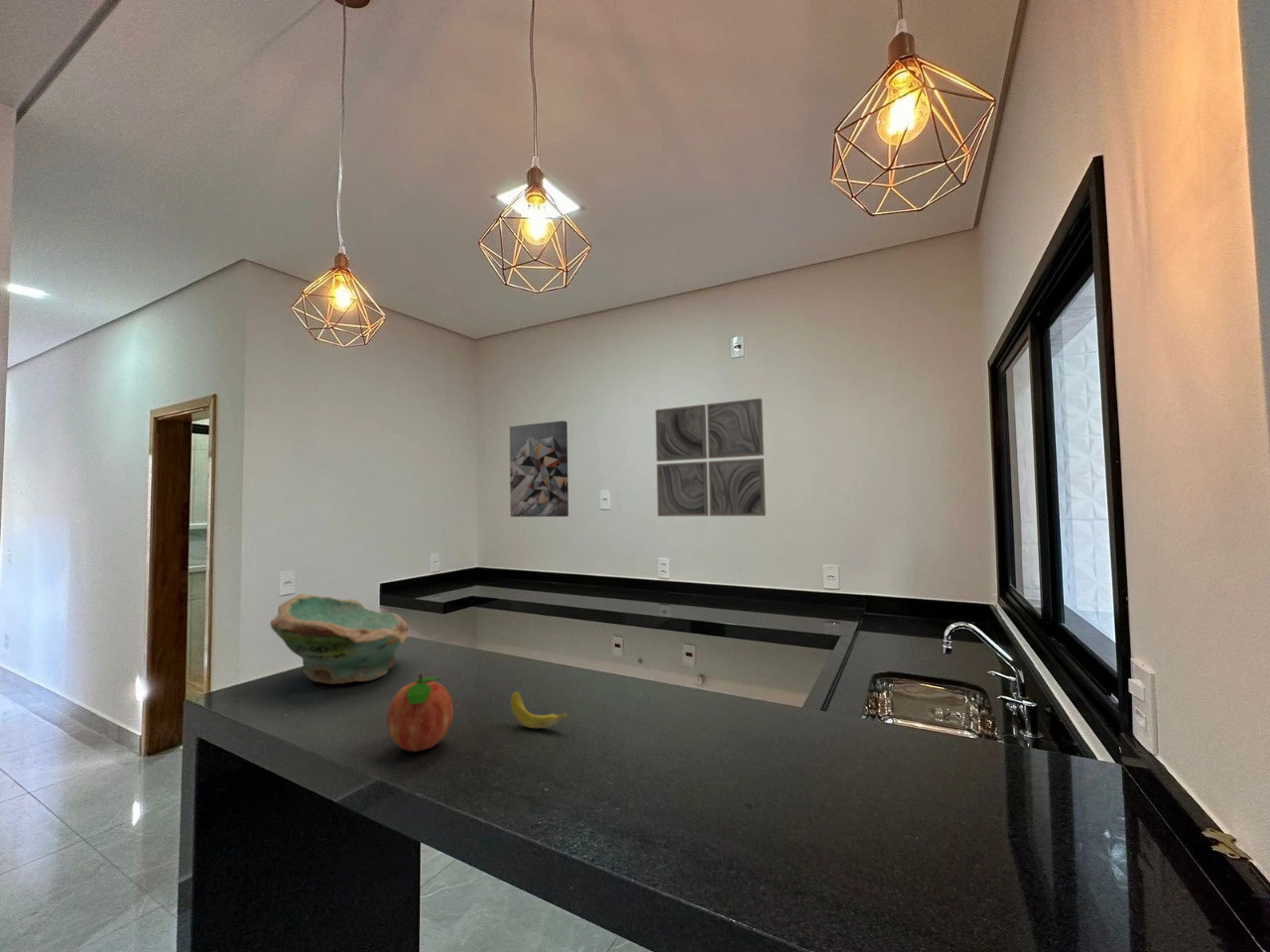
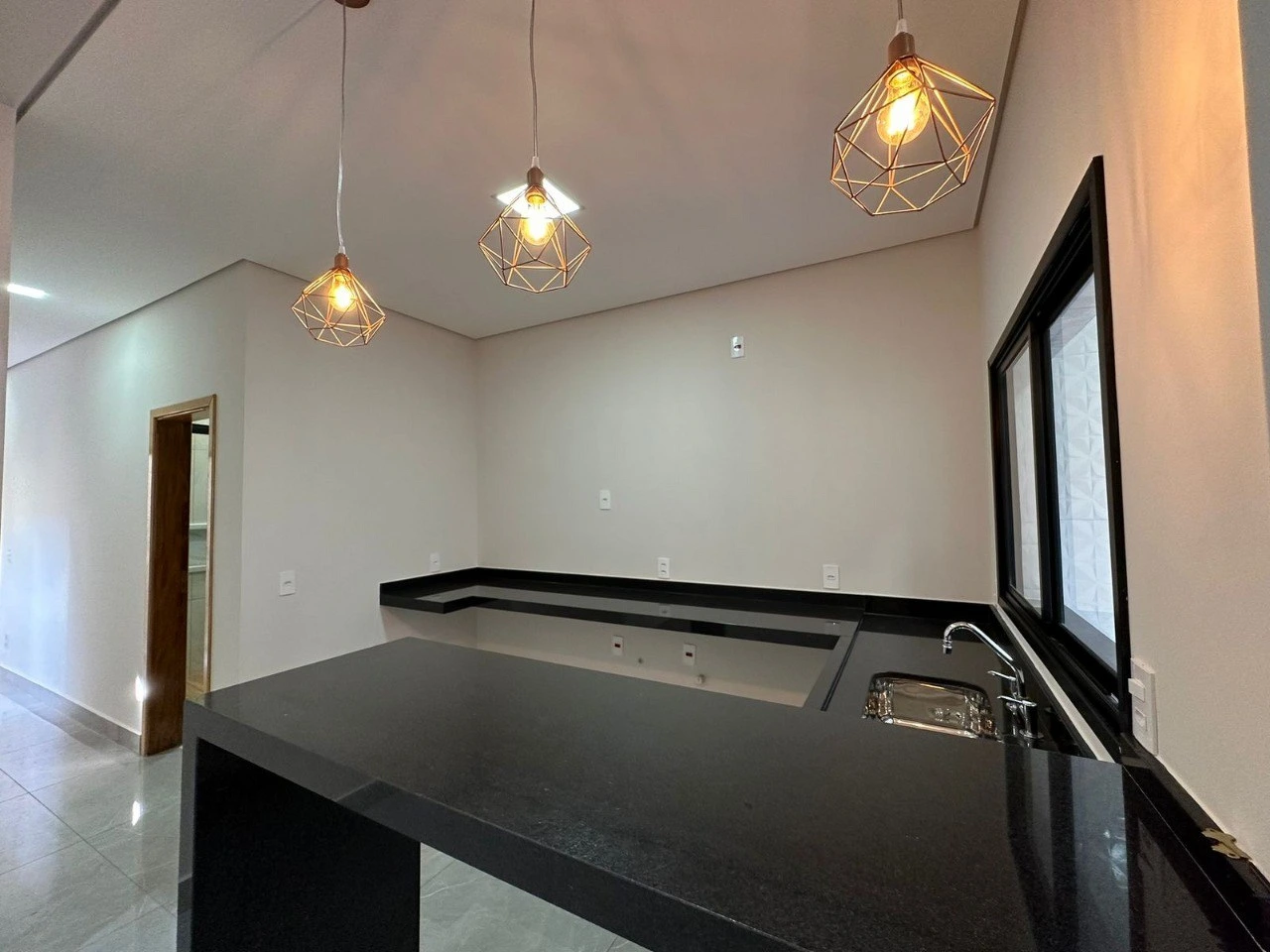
- wall art (706, 458)
- banana (539, 715)
- wall art (538, 470)
- bowl (343, 636)
- fruit (421, 709)
